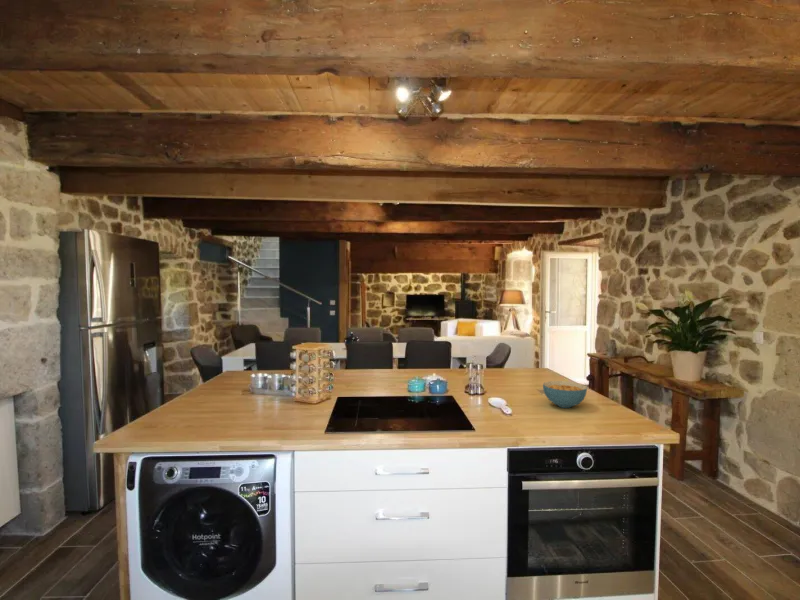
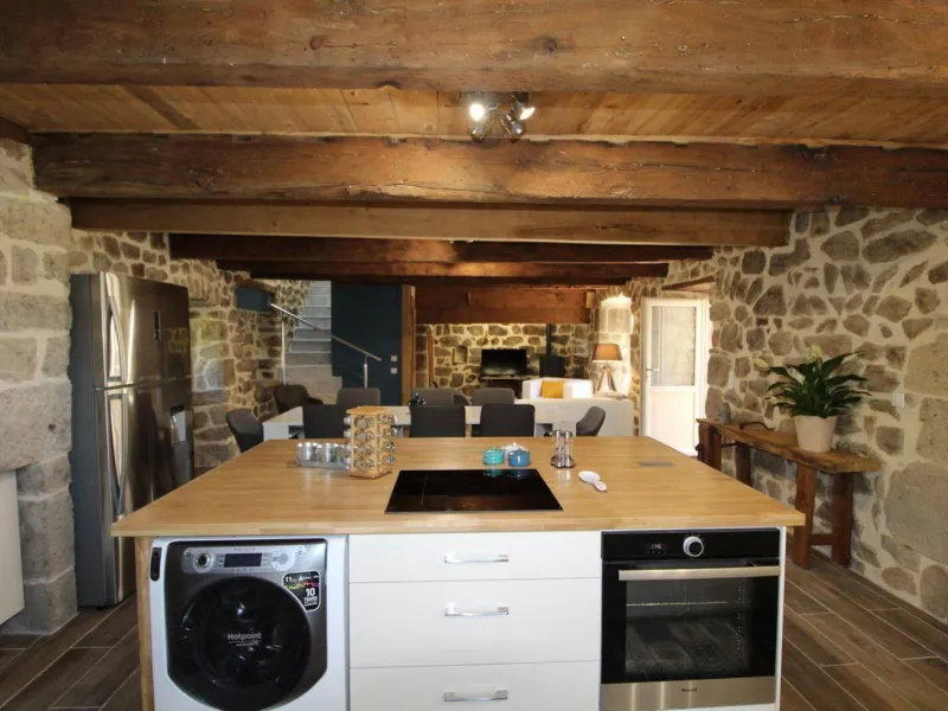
- cereal bowl (564, 395)
